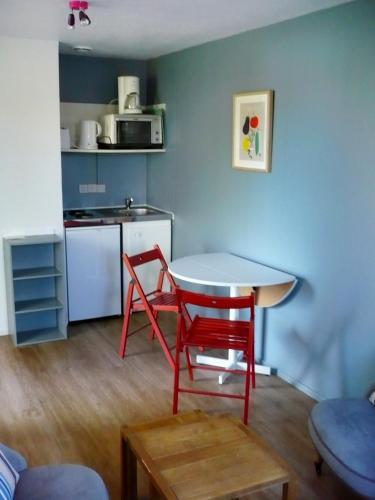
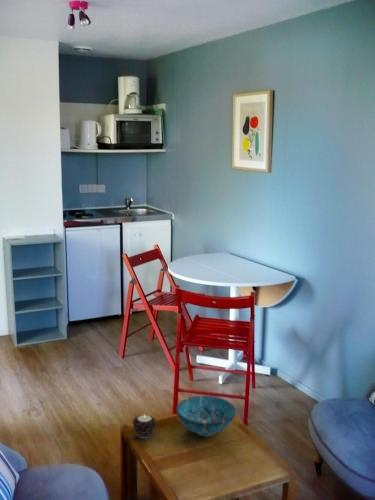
+ decorative bowl (205, 419)
+ candle (144, 425)
